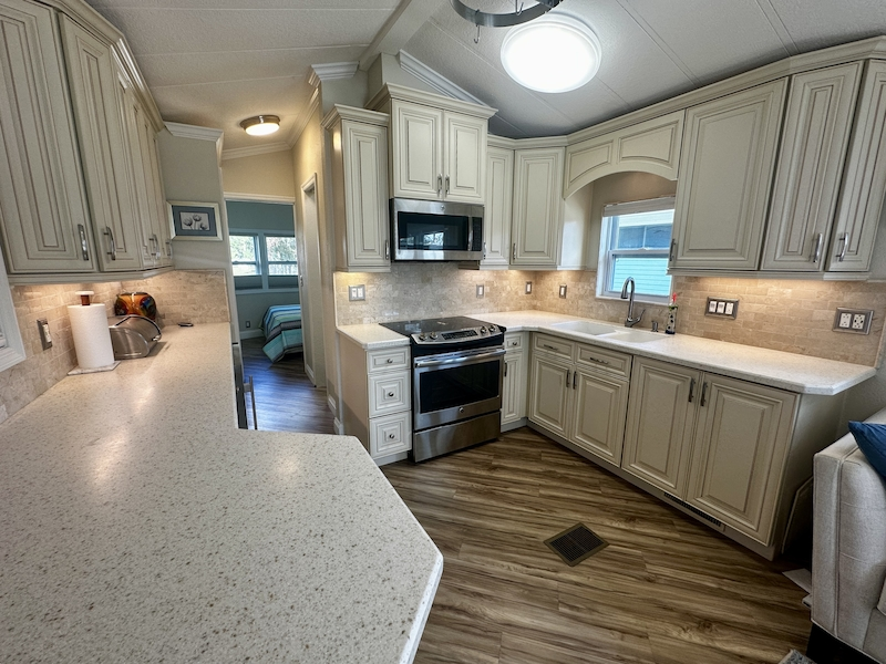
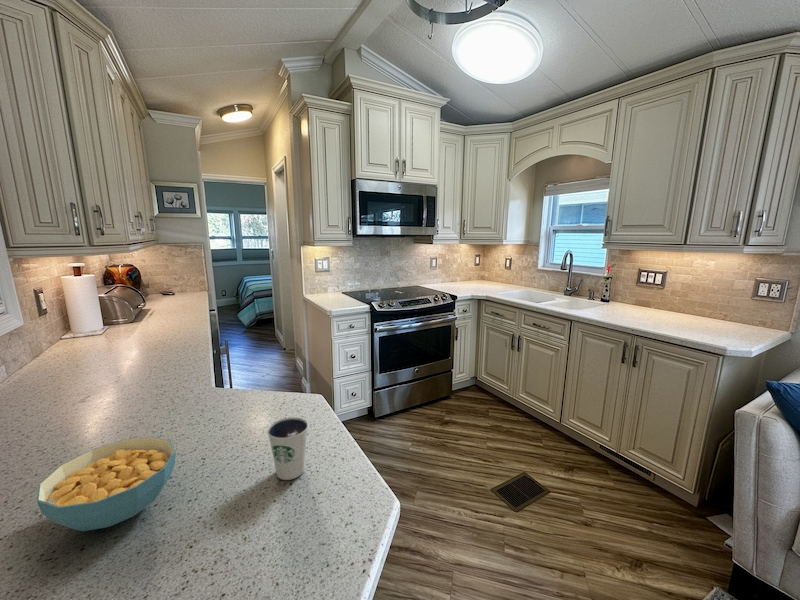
+ dixie cup (289, 449)
+ cereal bowl (115, 489)
